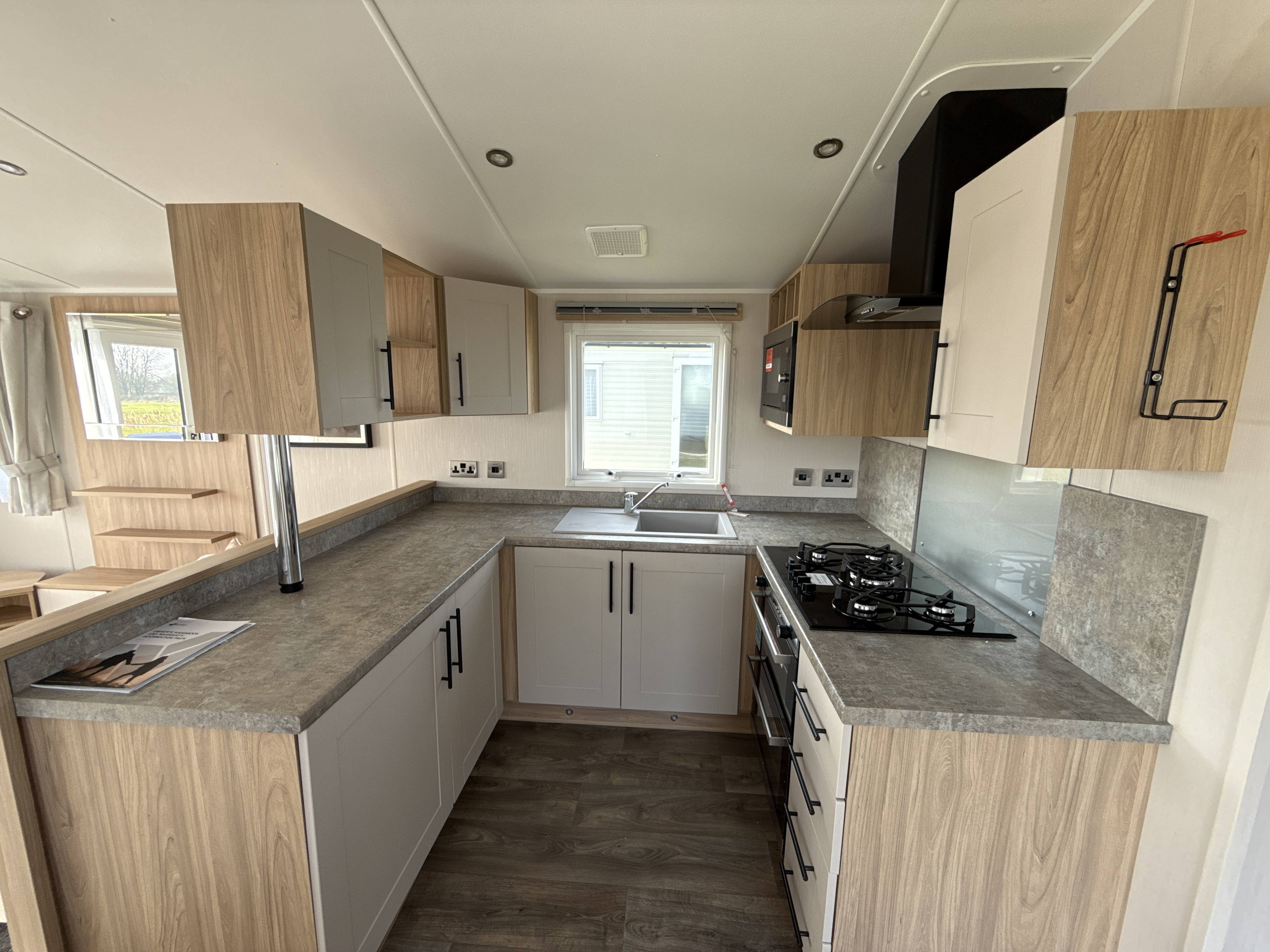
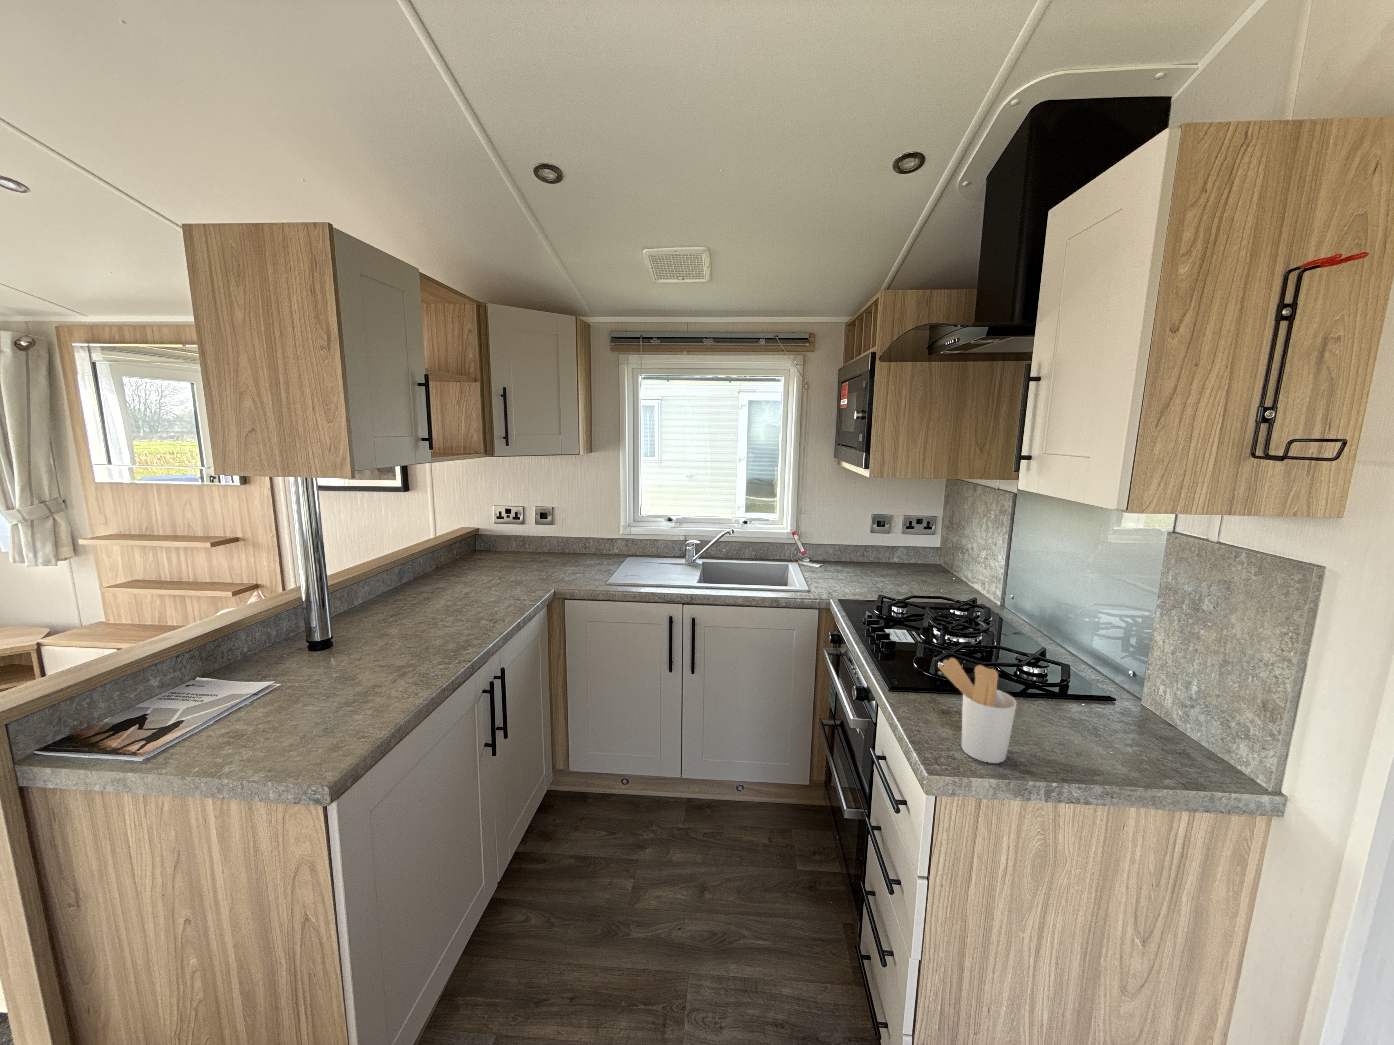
+ utensil holder (974, 707)
